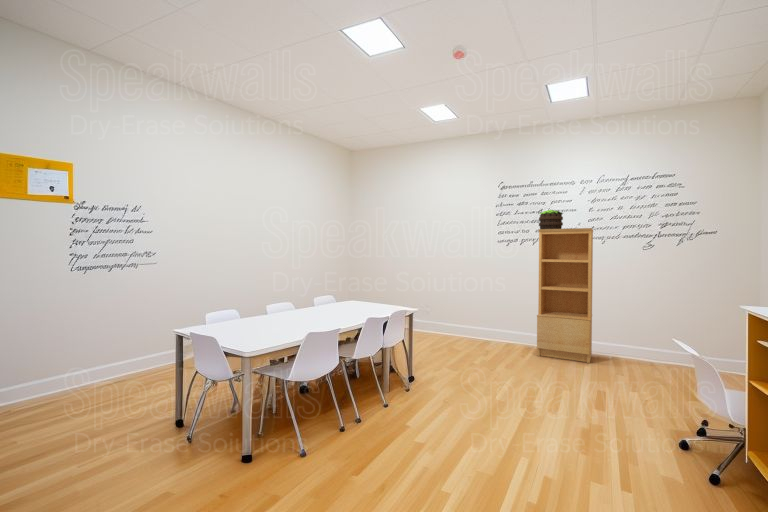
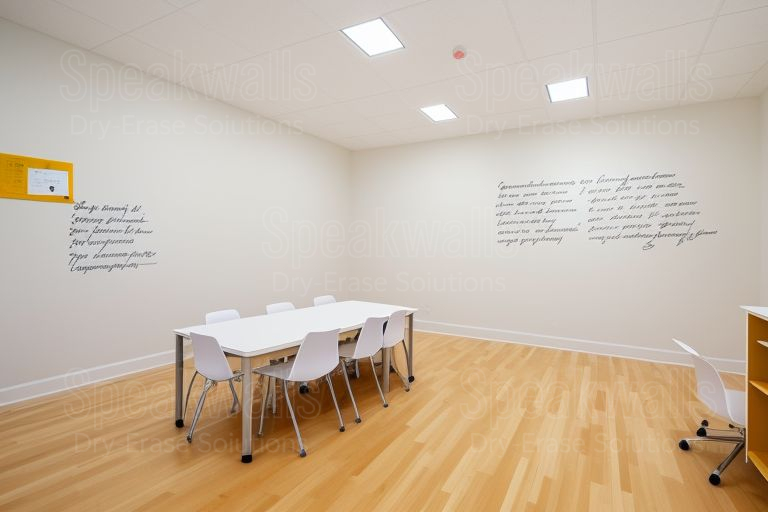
- potted plant (550, 219)
- bookcase (565, 292)
